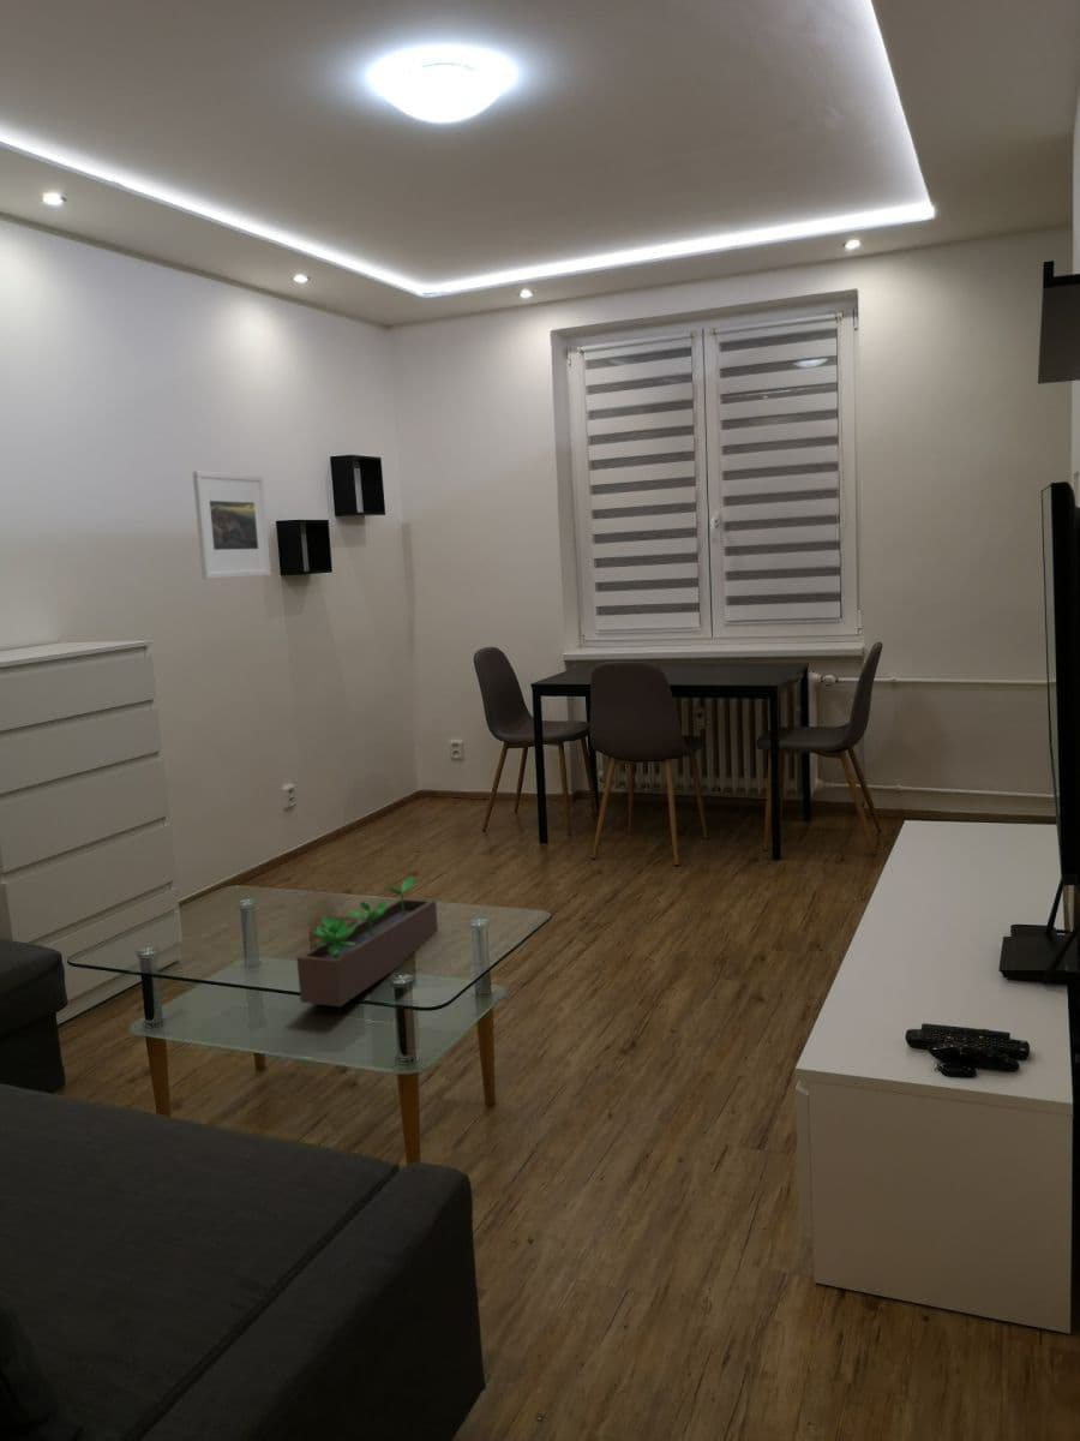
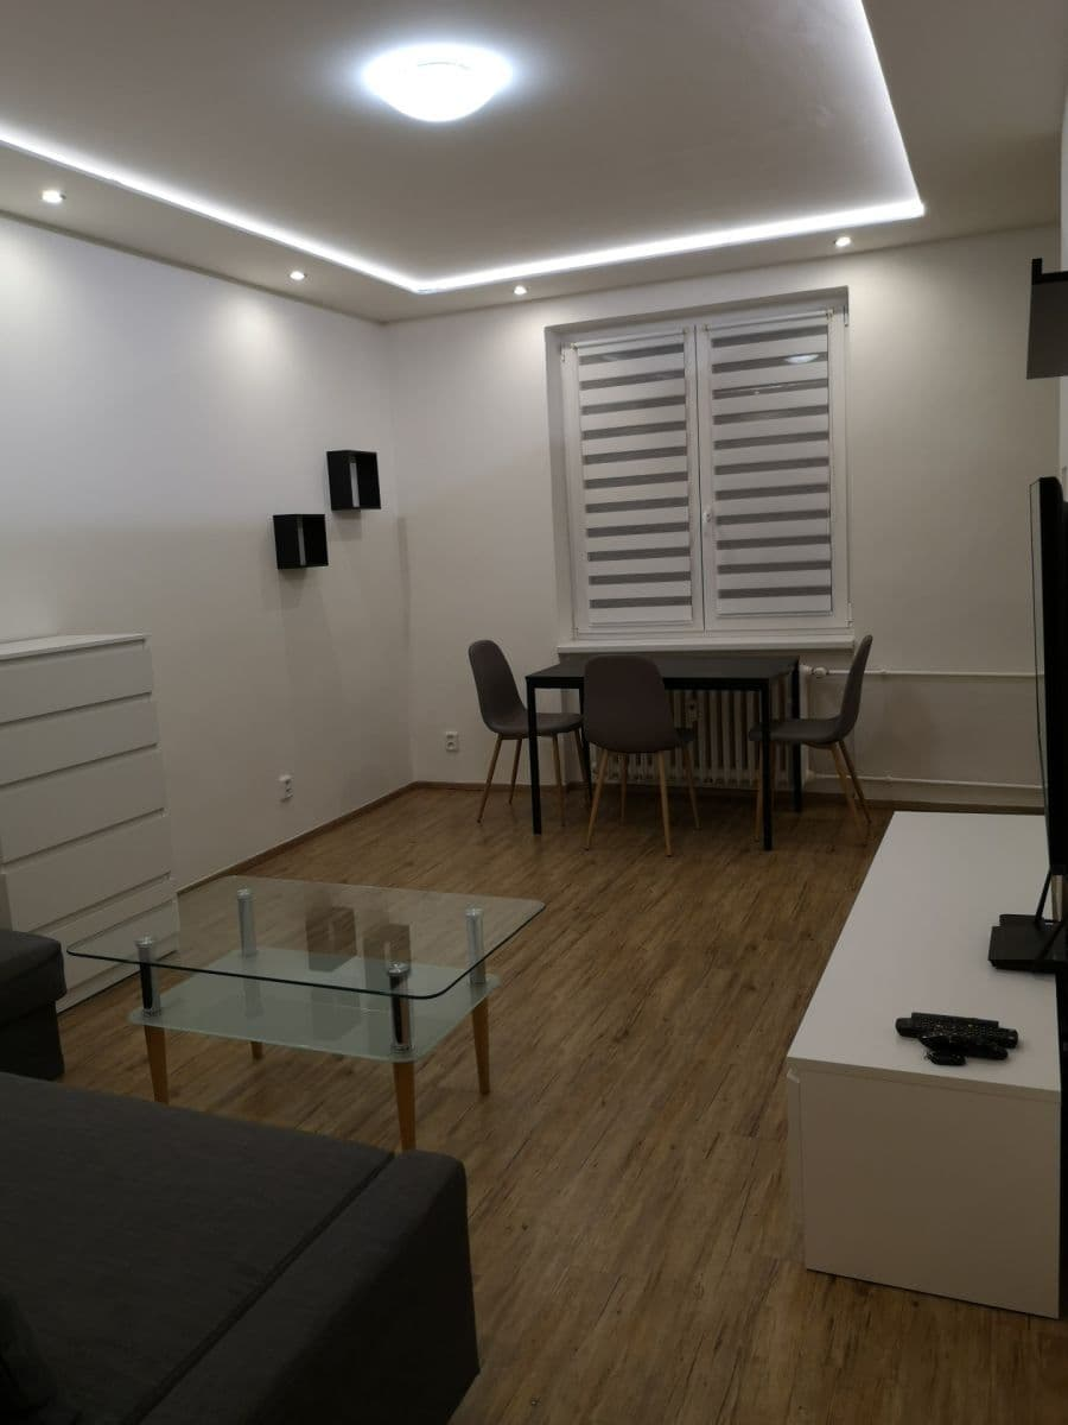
- succulent planter (371, 933)
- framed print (233, 525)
